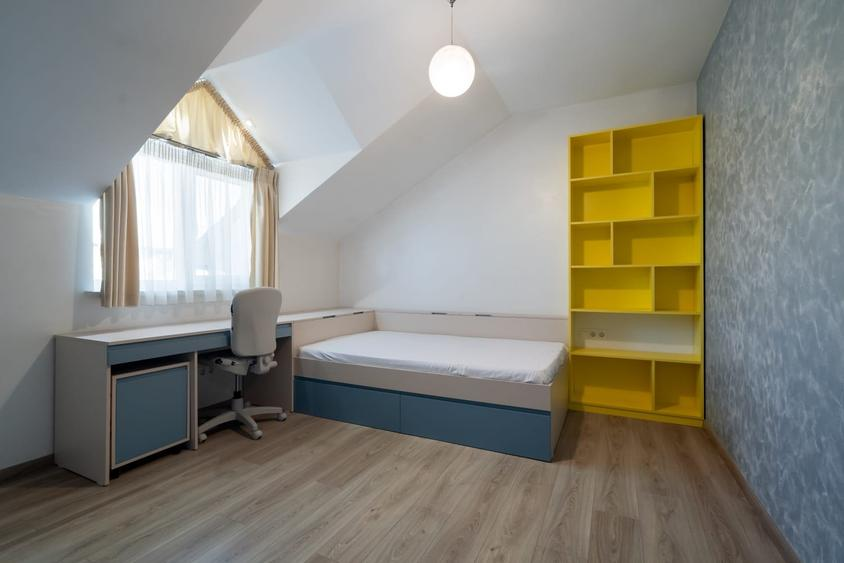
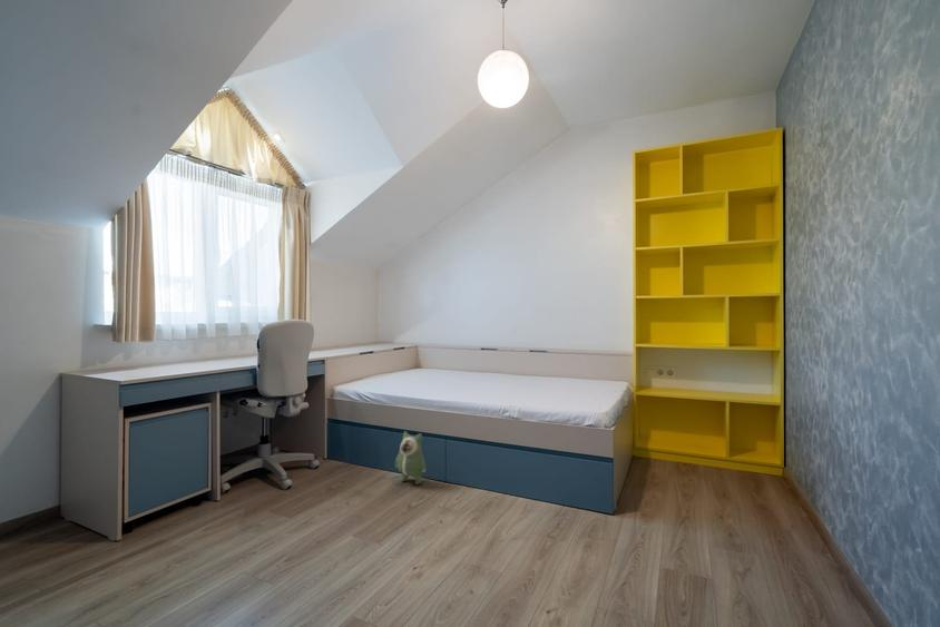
+ plush toy (410, 458)
